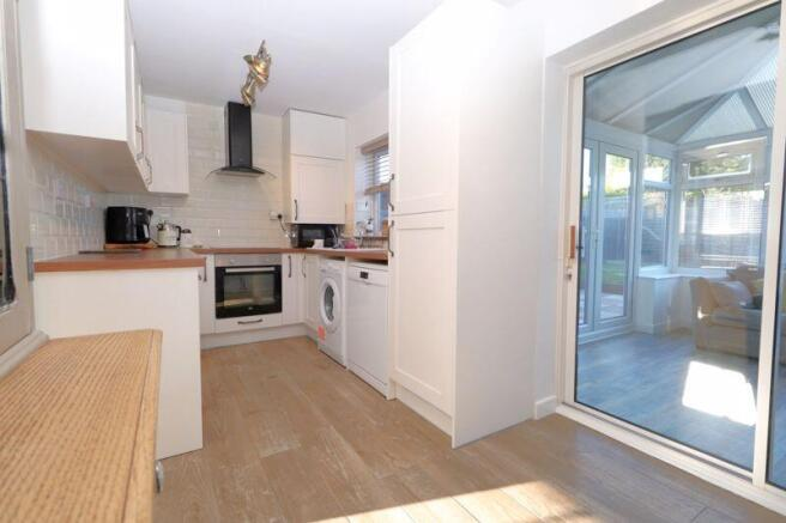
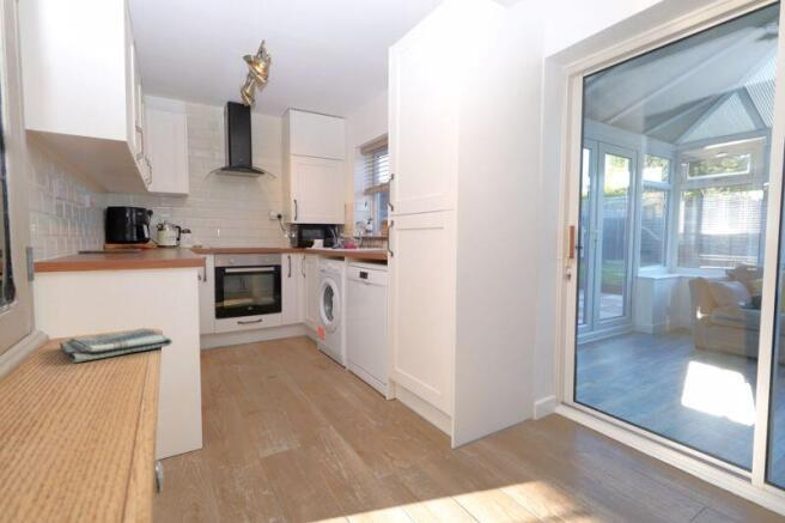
+ dish towel (115, 341)
